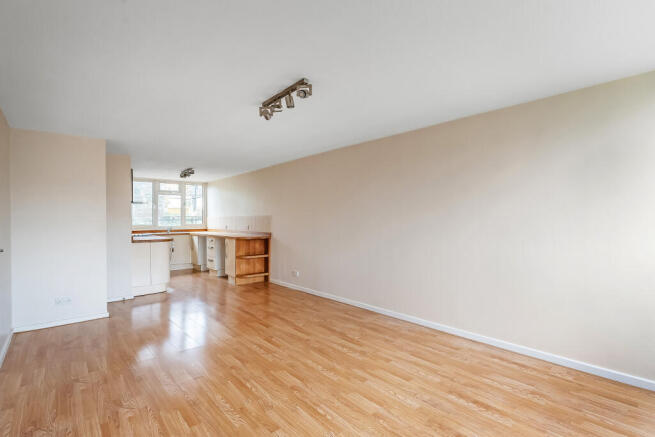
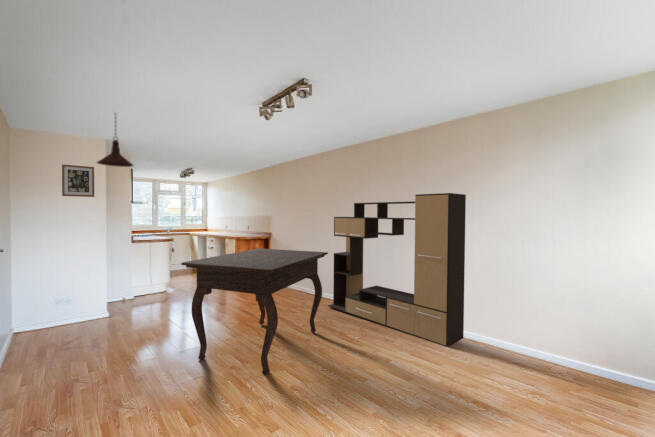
+ media console (377, 237)
+ pendant light (115, 137)
+ wall art (78, 181)
+ dining table (263, 300)
